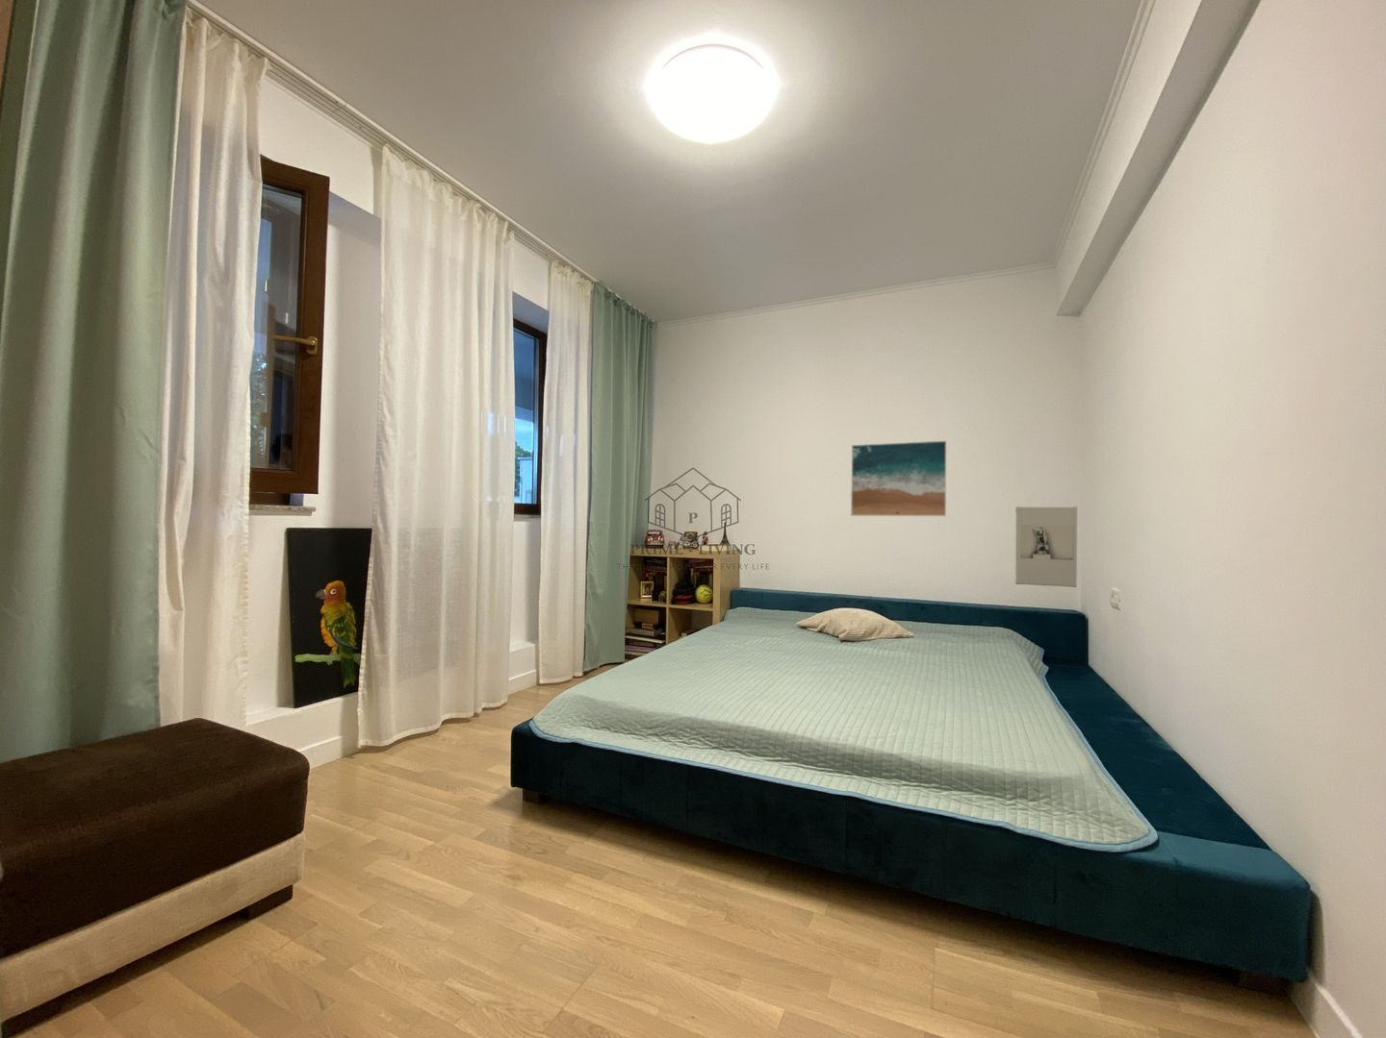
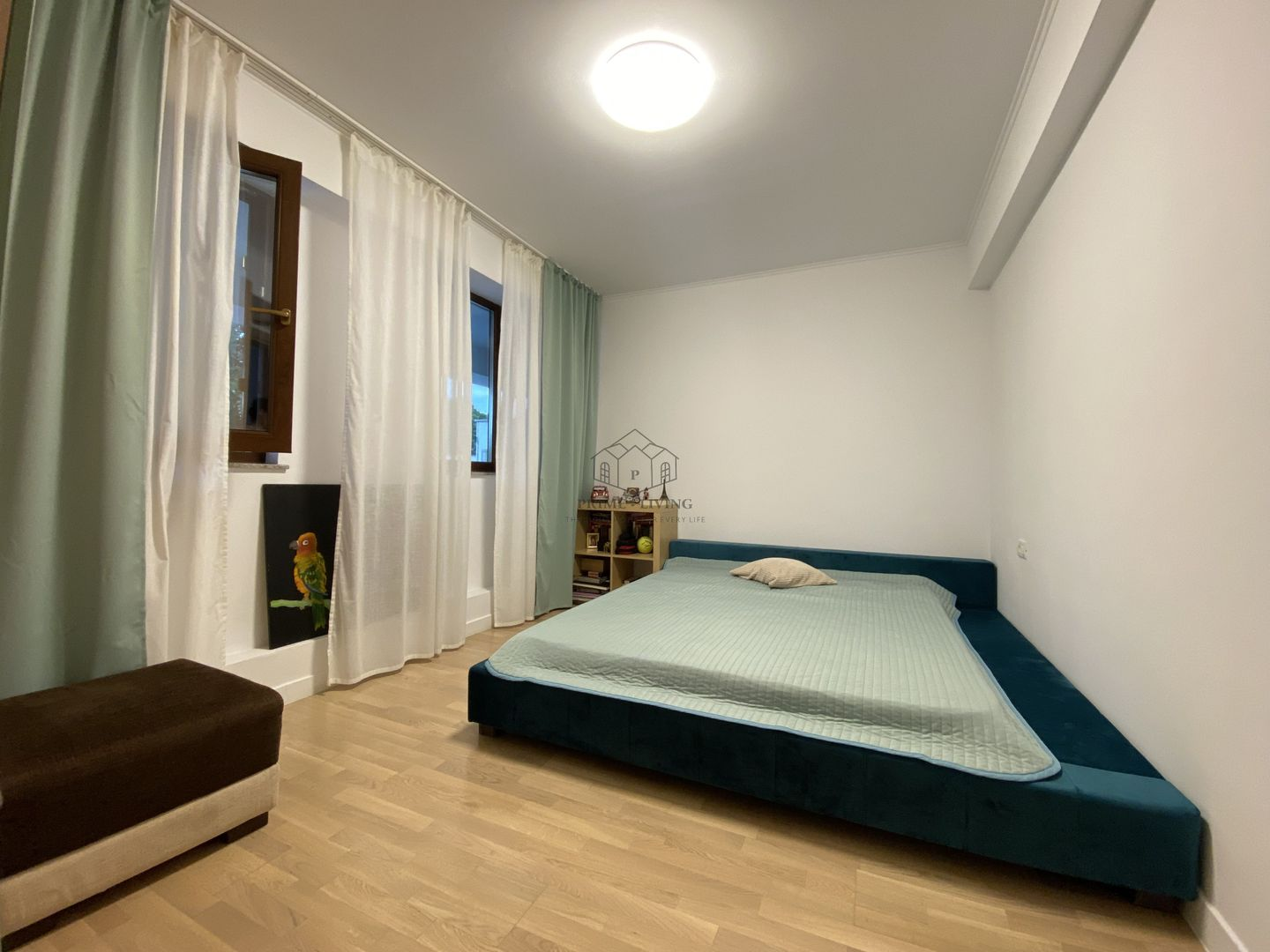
- wall sculpture (1046, 546)
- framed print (897, 480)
